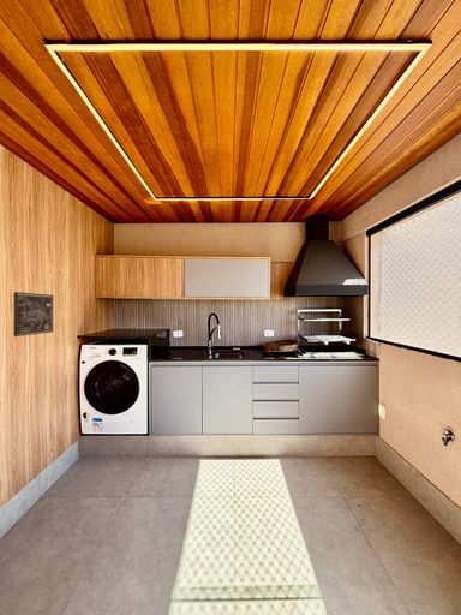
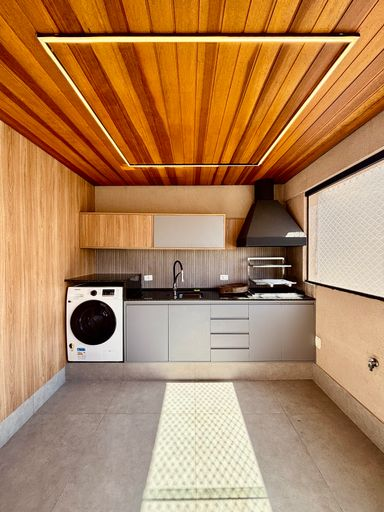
- wall art (35, 314)
